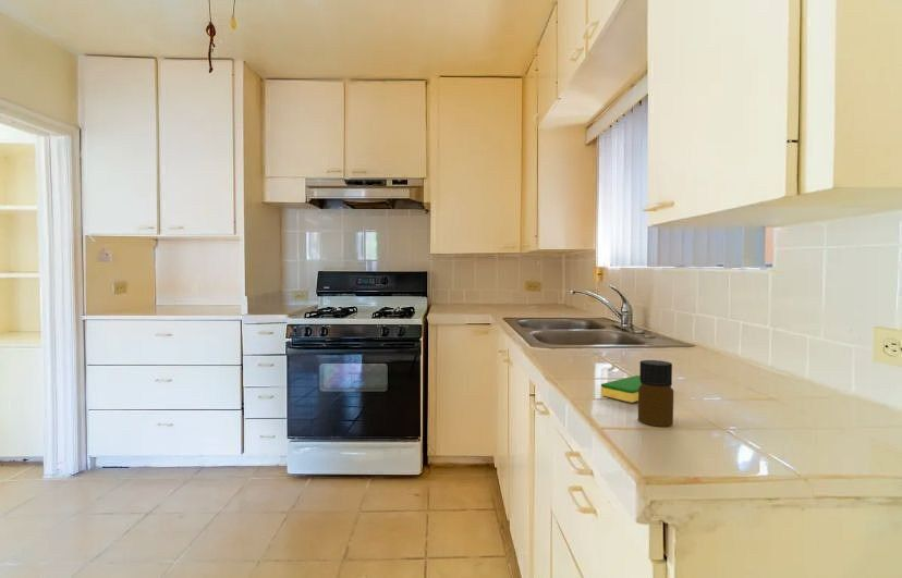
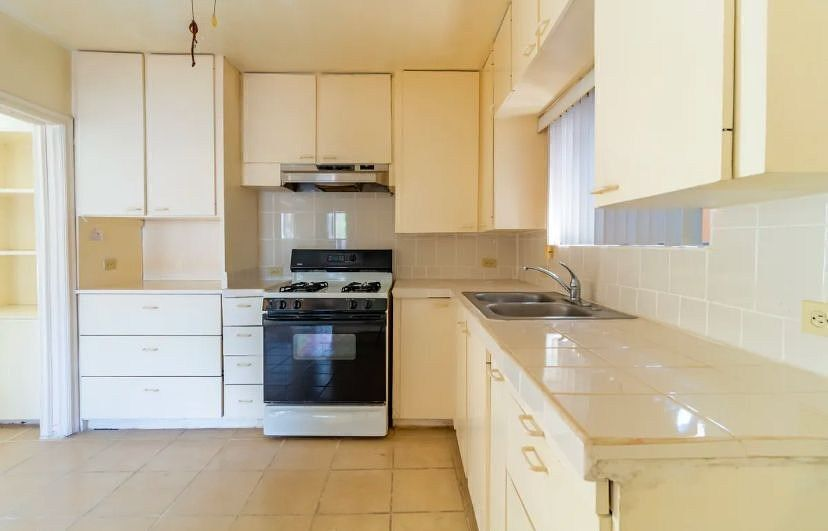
- dish sponge (634, 388)
- bottle (655, 391)
